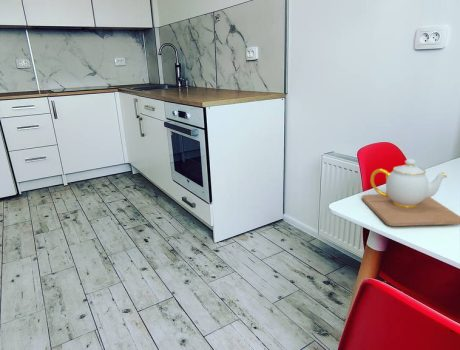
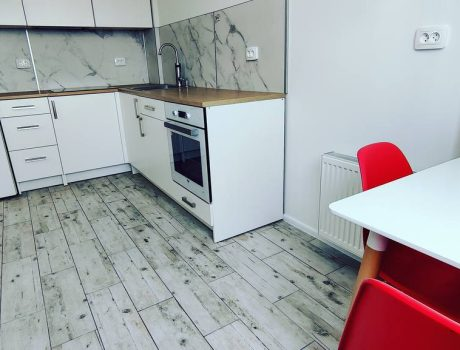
- teapot (410, 186)
